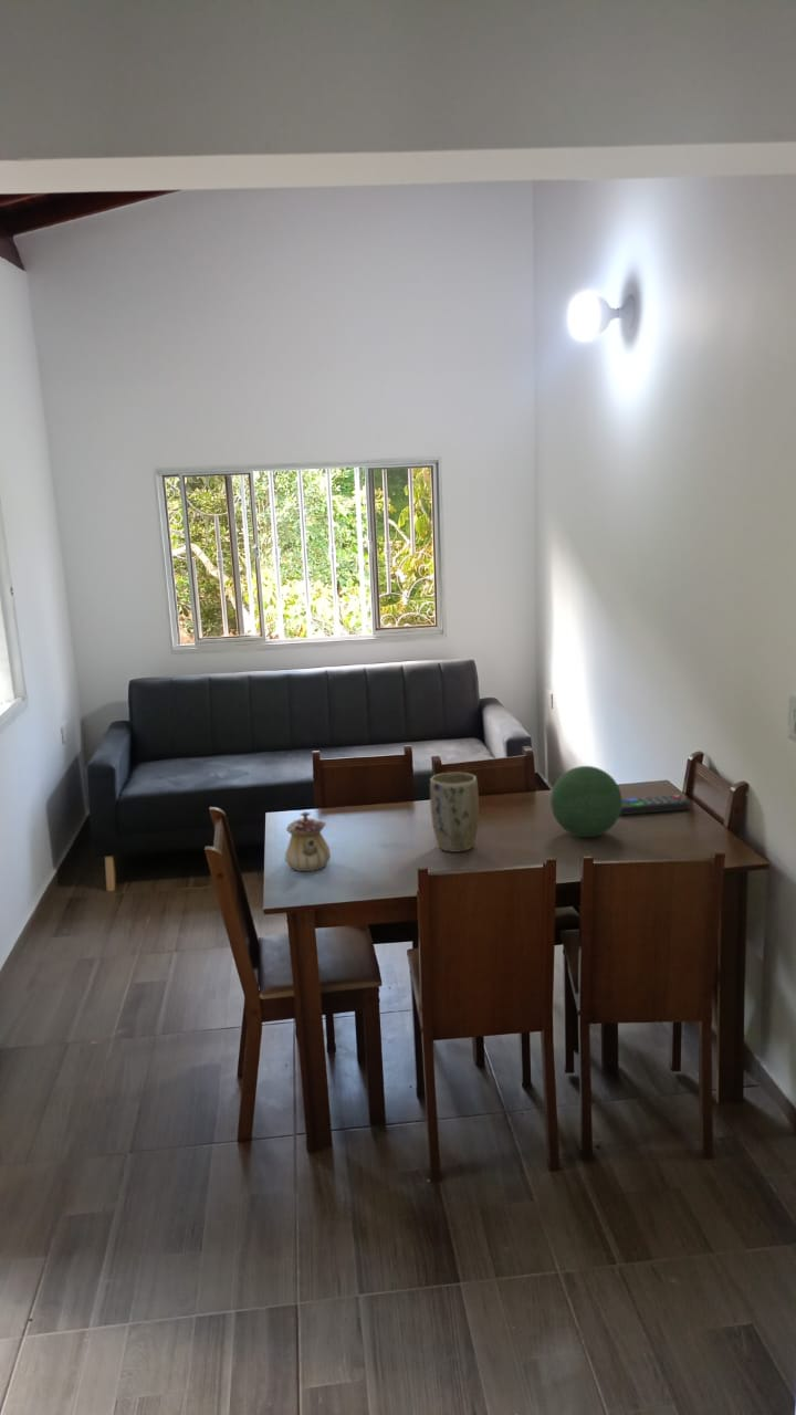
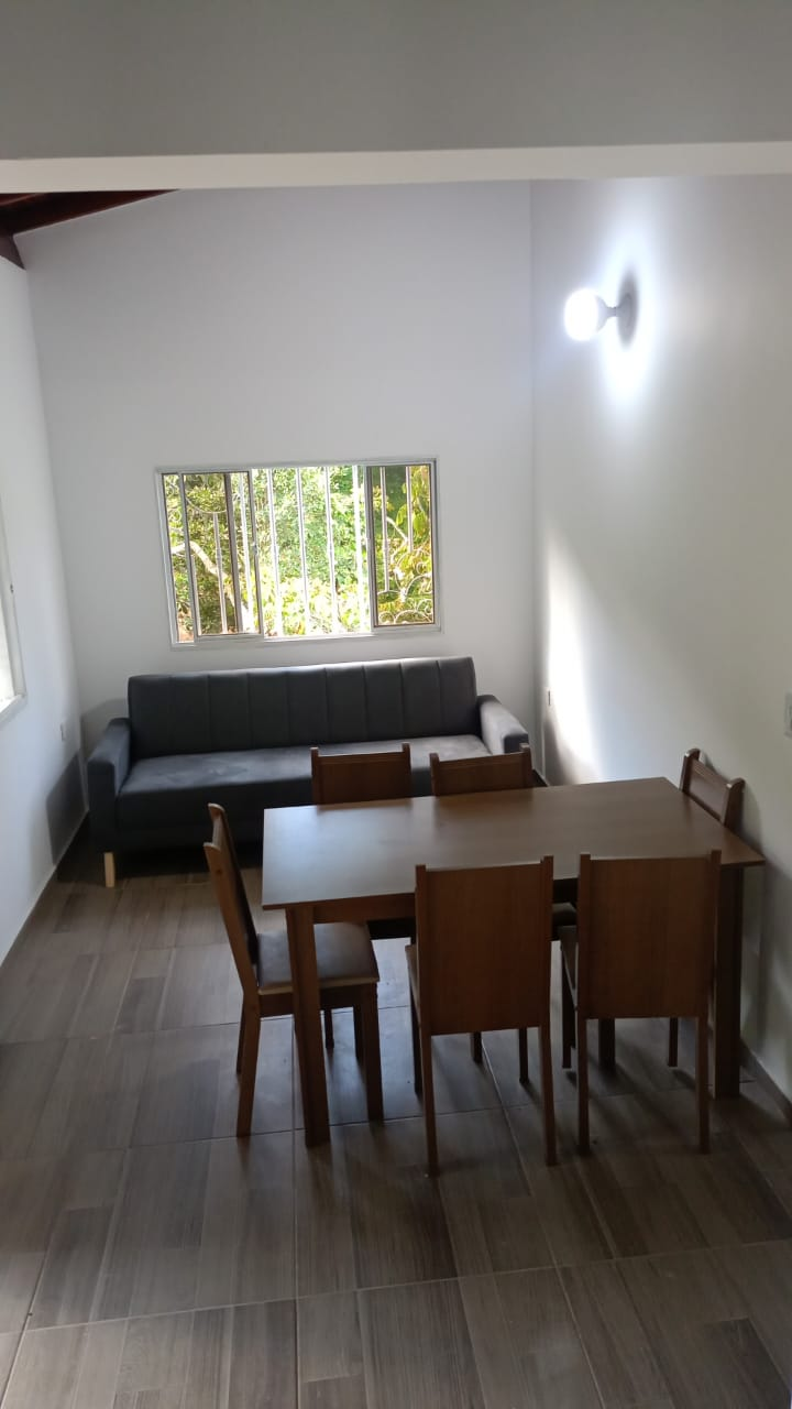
- teapot (306, 837)
- remote control (649, 804)
- plant pot (454, 811)
- decorative orb (586, 800)
